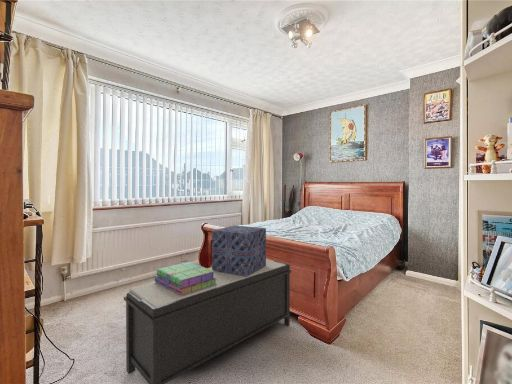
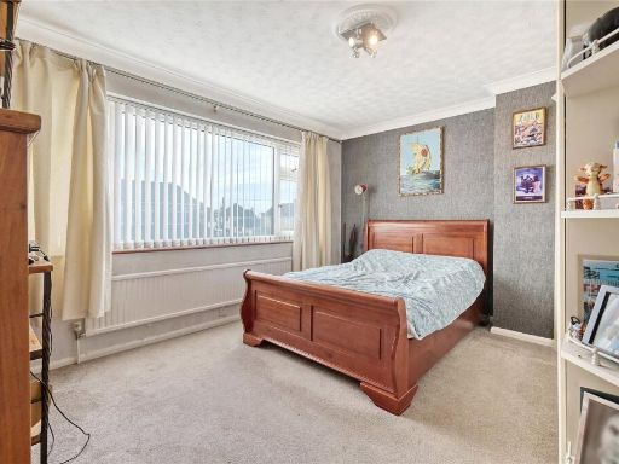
- stack of books (185, 276)
- decorative box (239, 248)
- bench (219, 310)
